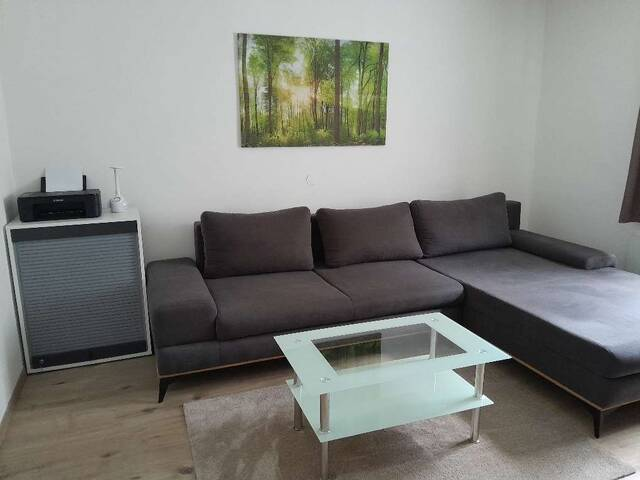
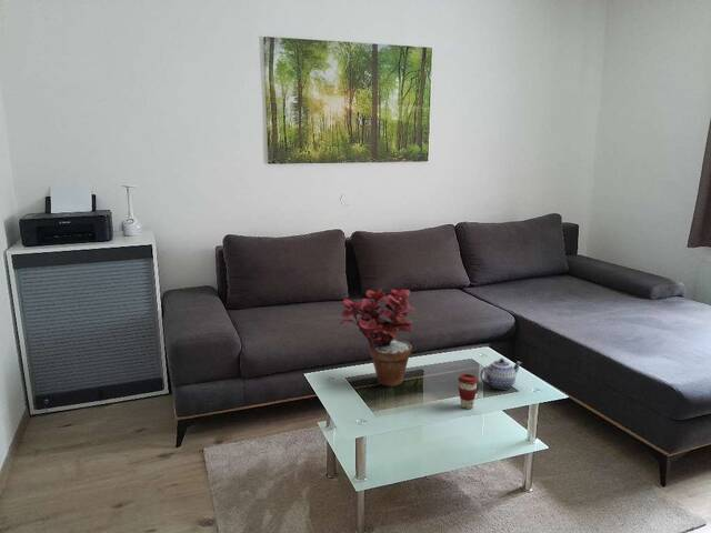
+ coffee cup (467, 391)
+ teapot (501, 372)
+ potted plant (382, 336)
